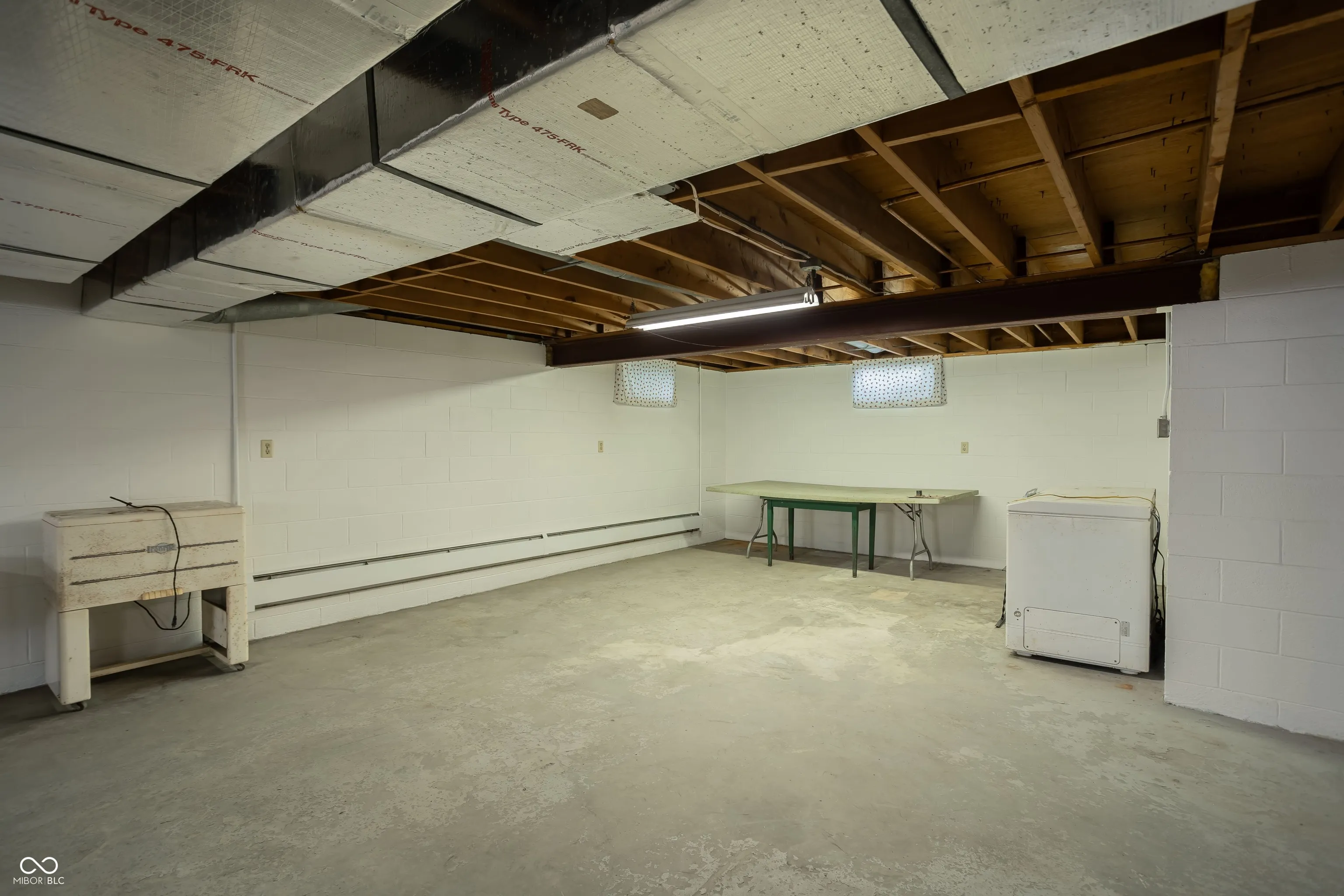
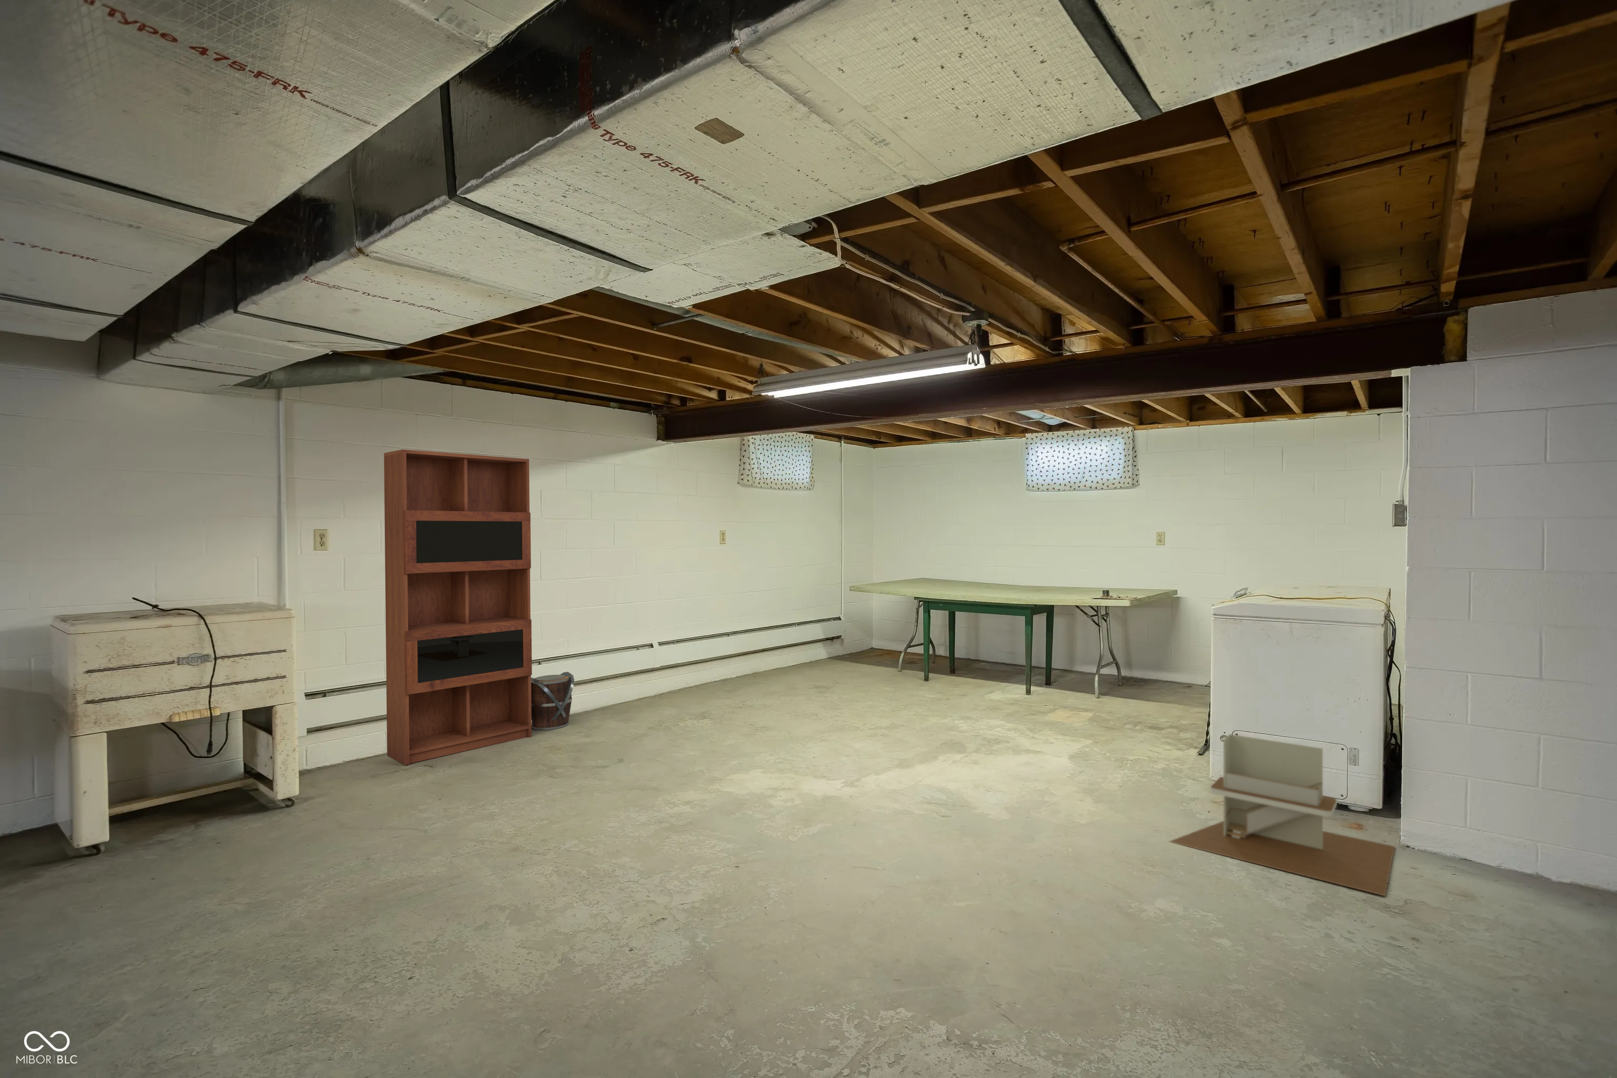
+ storage boxes (1272, 793)
+ bucket (550, 700)
+ bookcase (462, 602)
